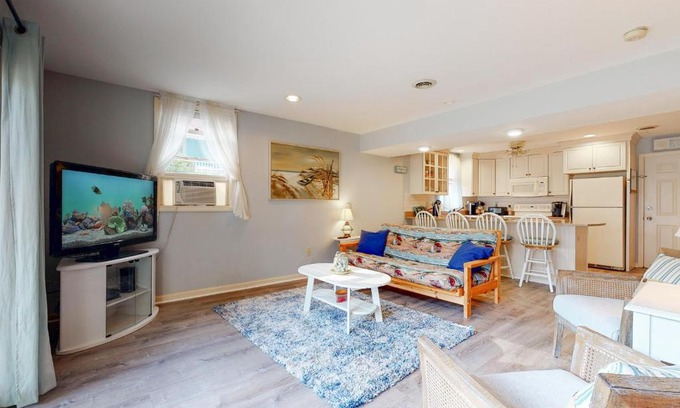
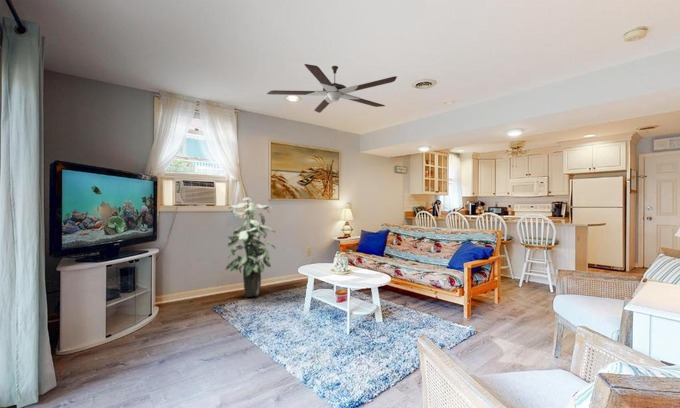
+ ceiling fan (329, 84)
+ indoor plant (249, 246)
